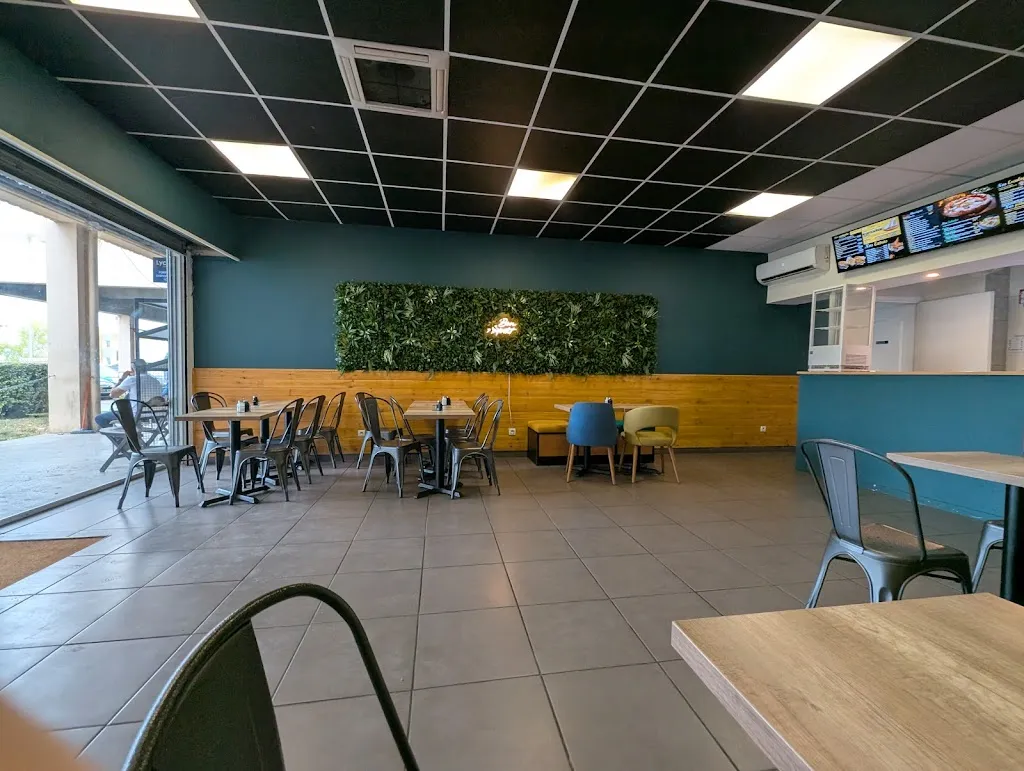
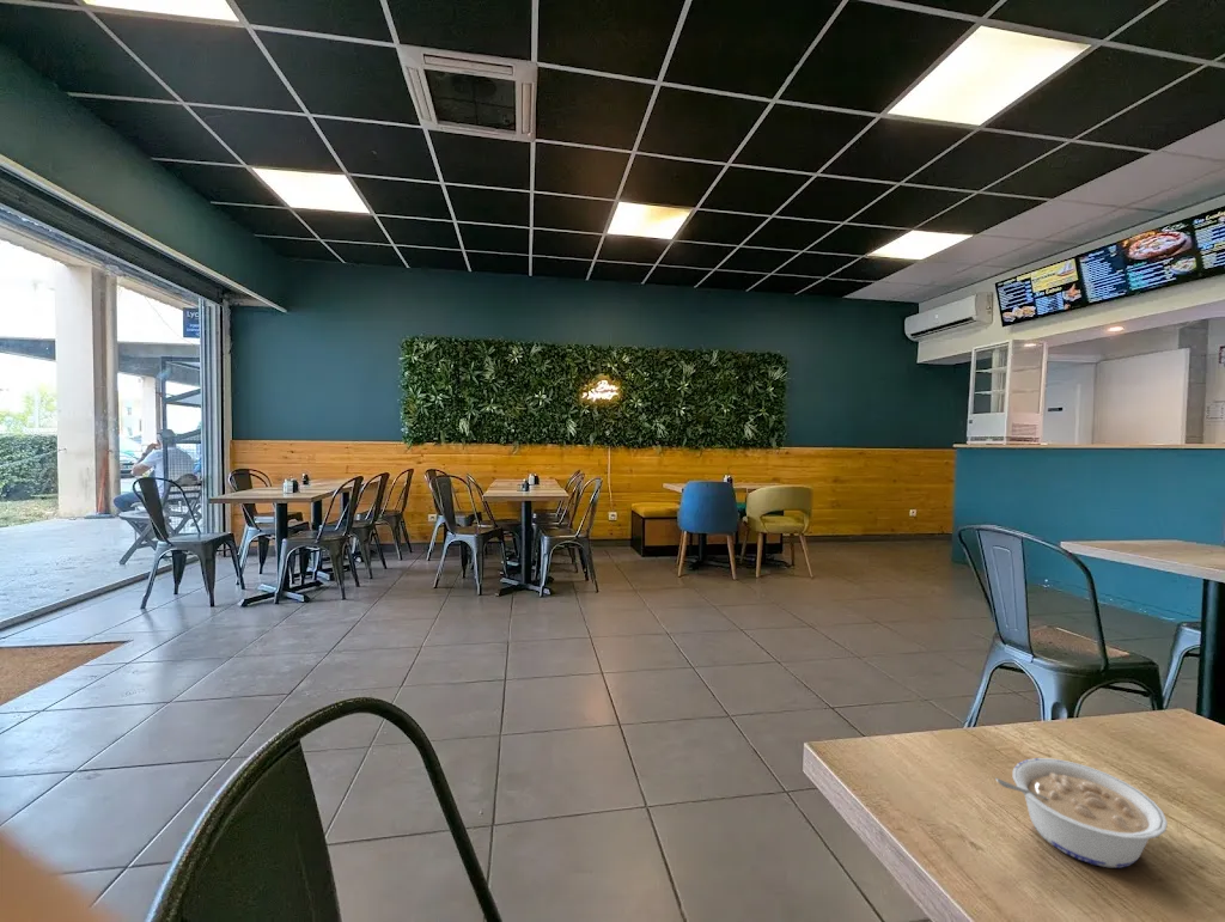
+ legume (1081, 812)
